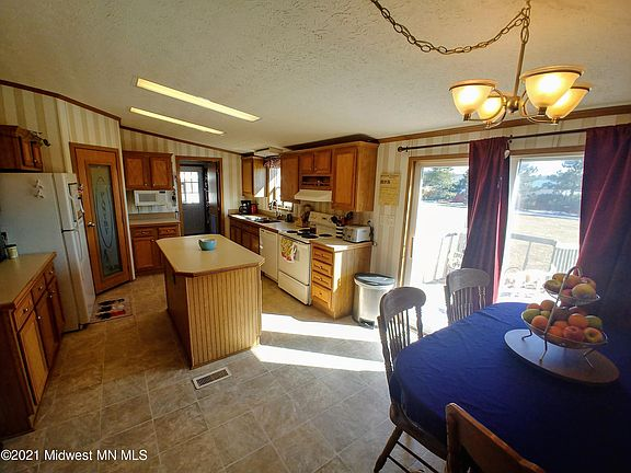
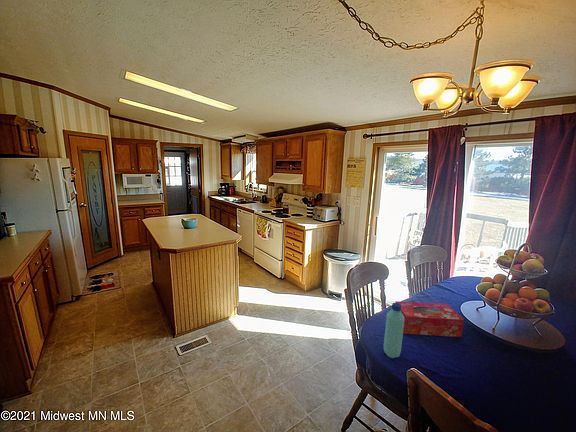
+ water bottle (394, 329)
+ tissue box (426, 318)
